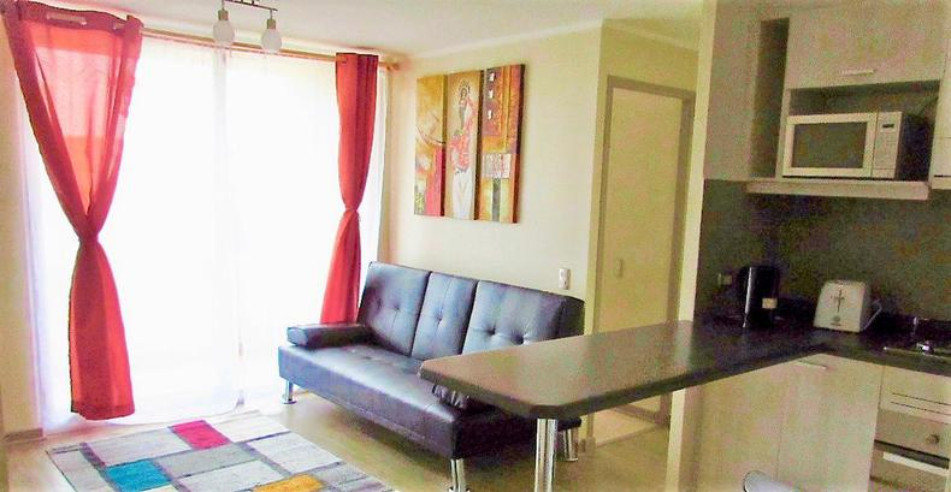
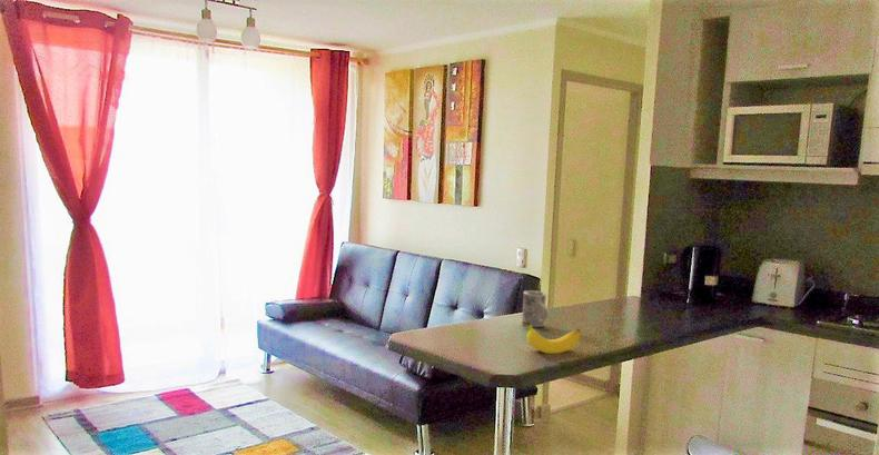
+ mug (535, 309)
+ banana (551, 339)
